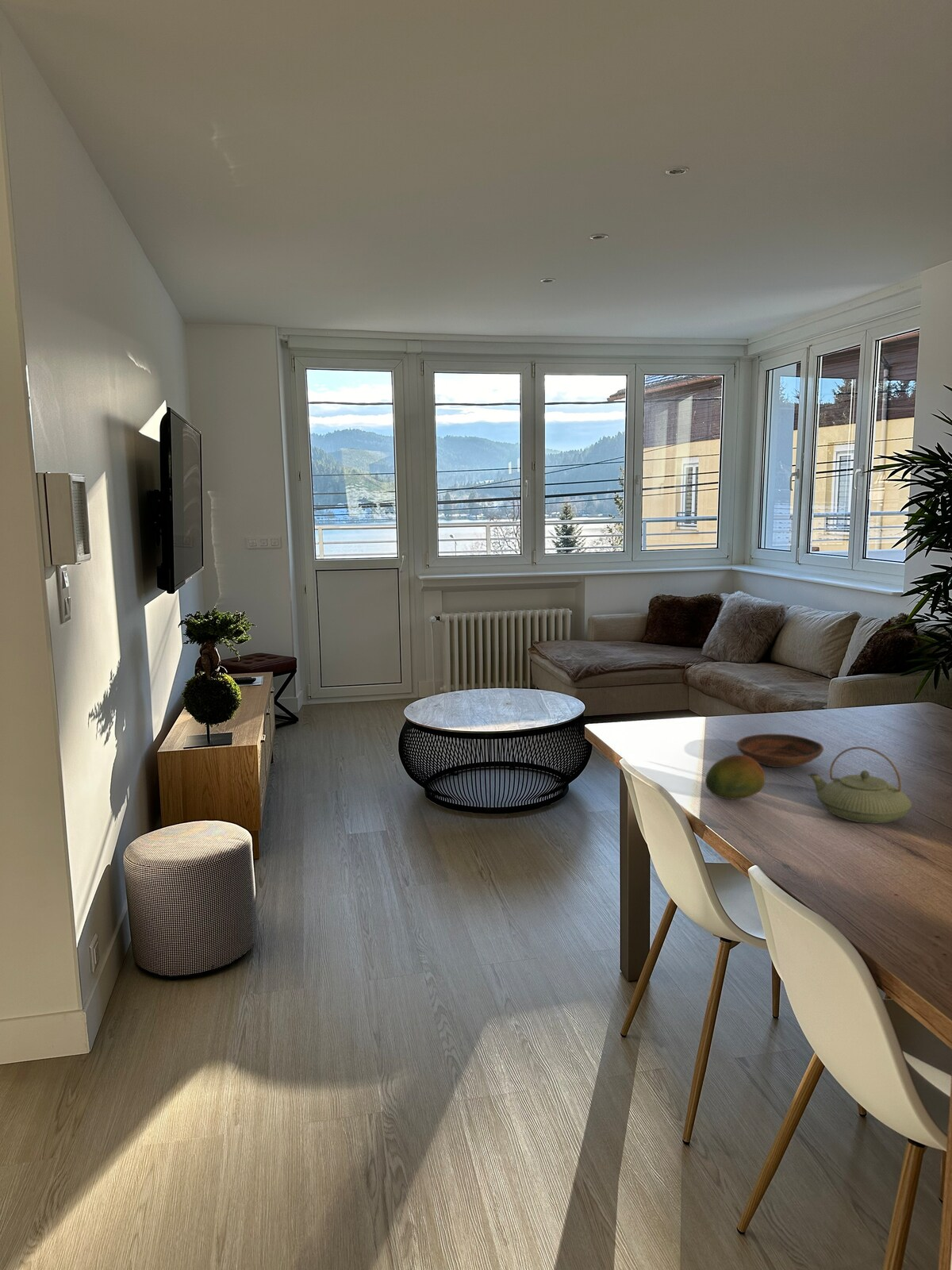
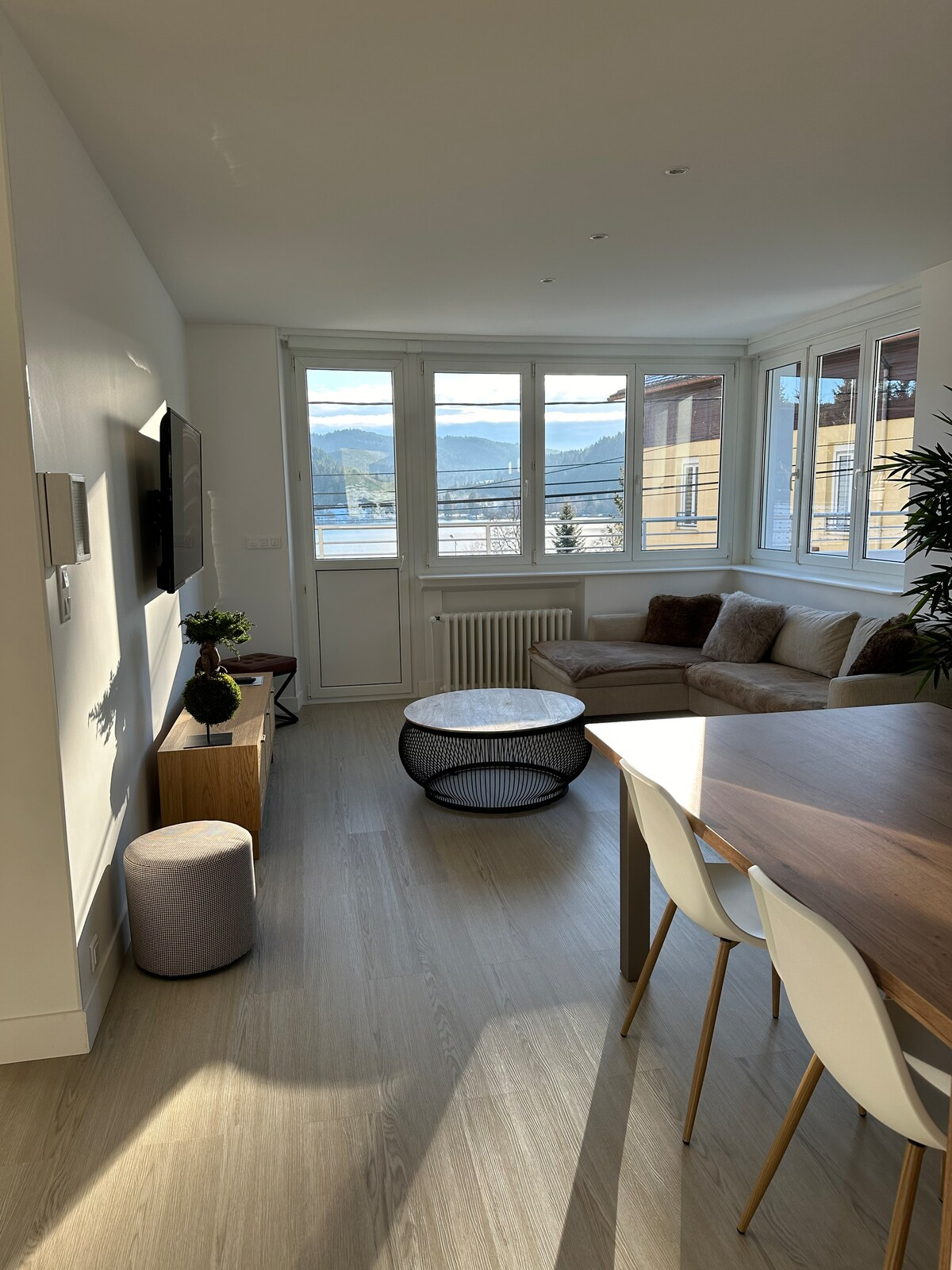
- fruit (734, 777)
- teapot (858, 779)
- bowl (779, 752)
